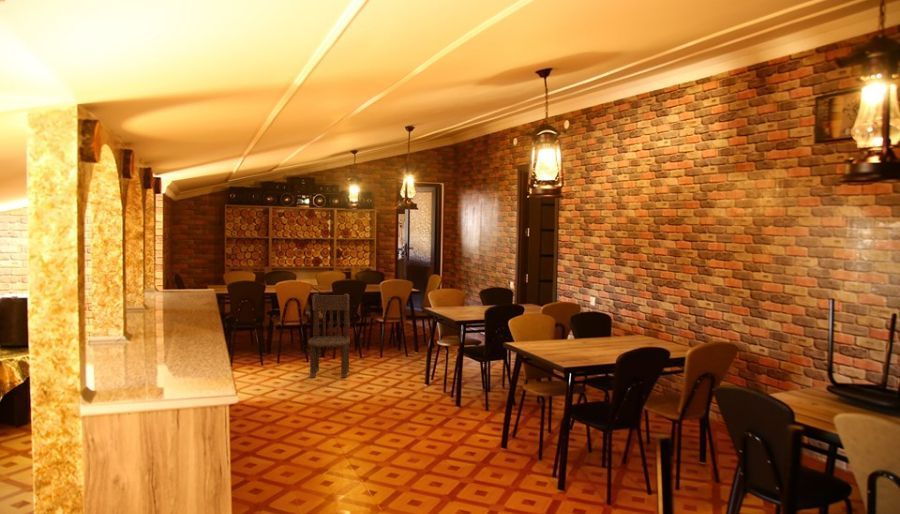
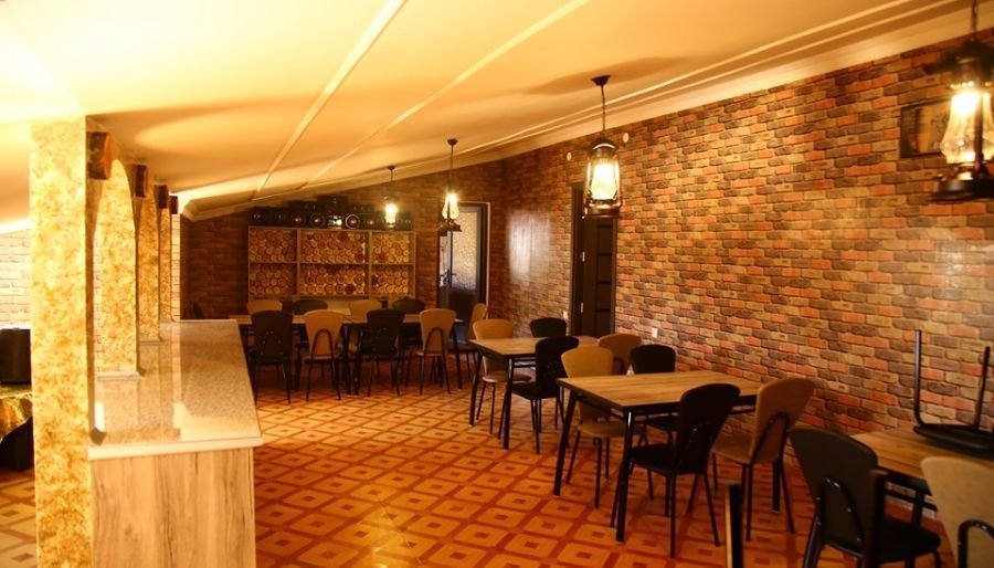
- chair (330, 335)
